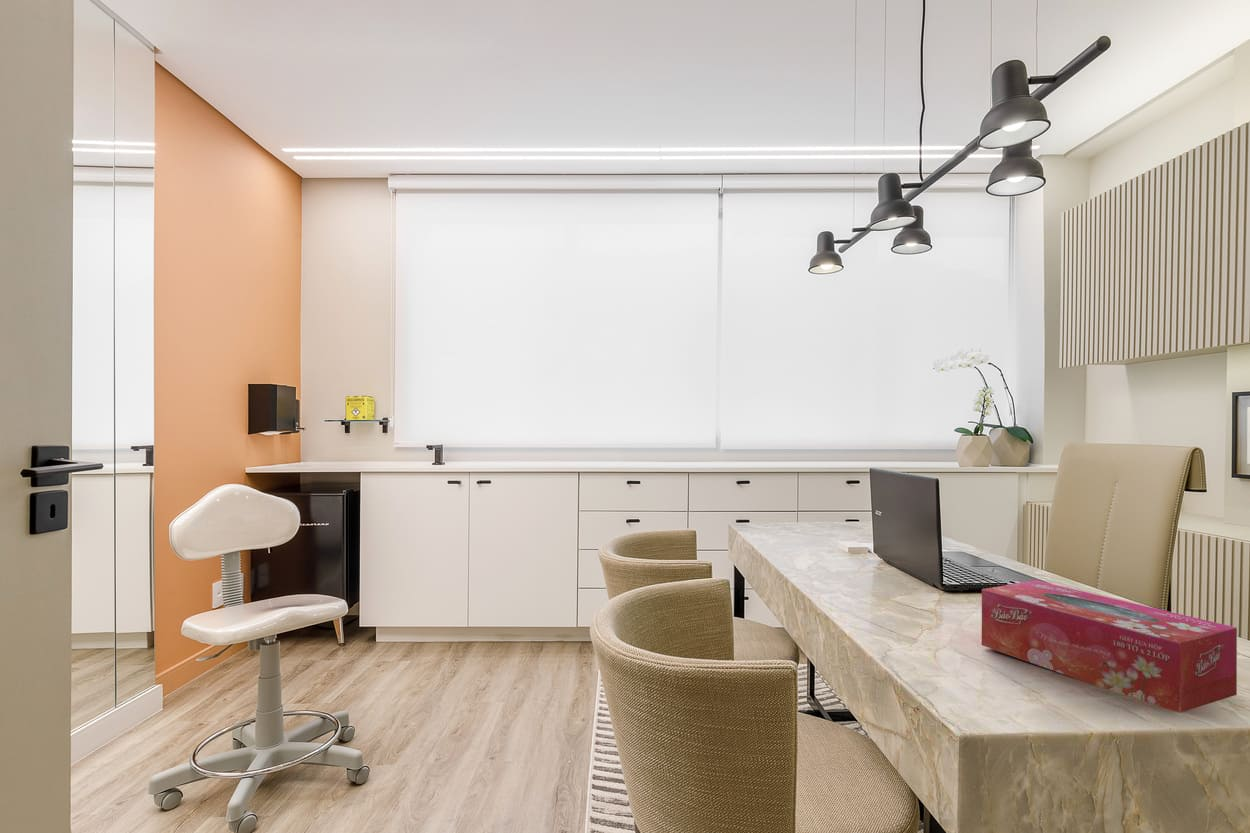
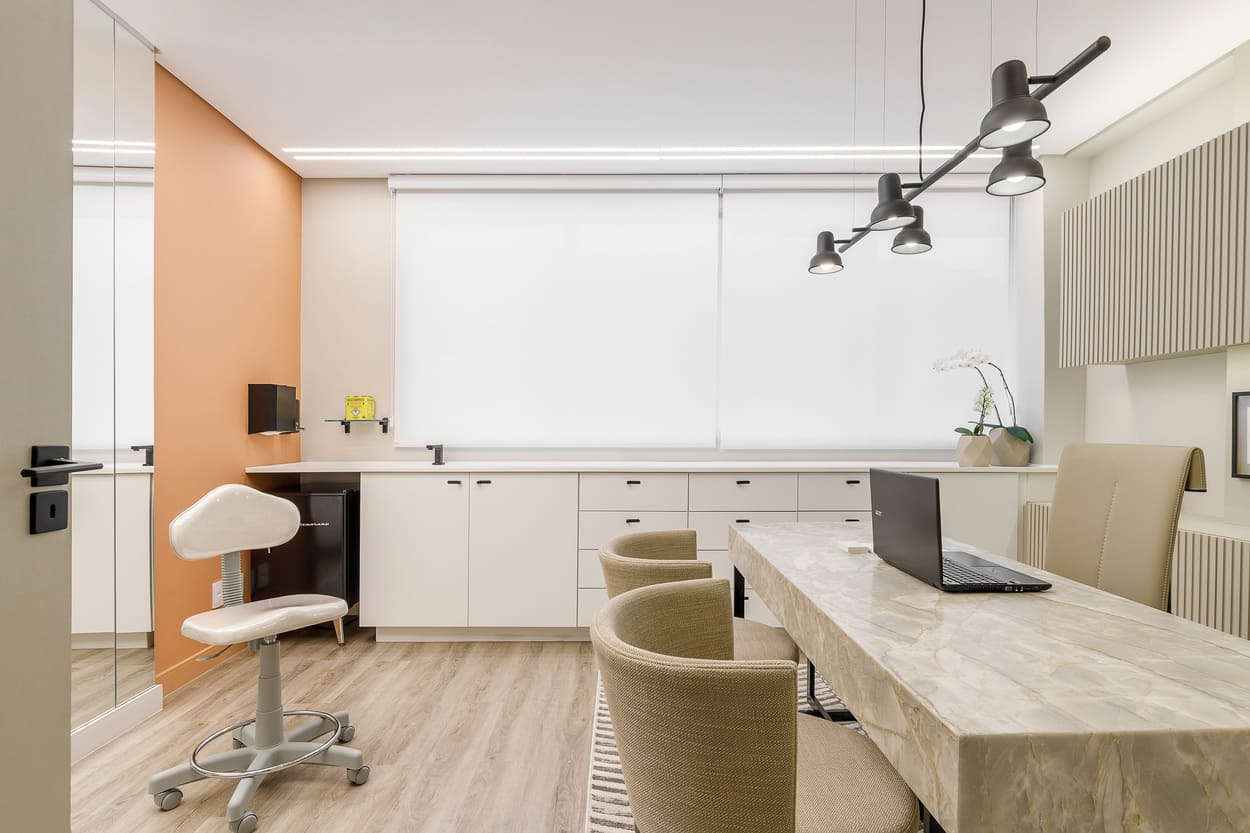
- tissue box (1096, 637)
